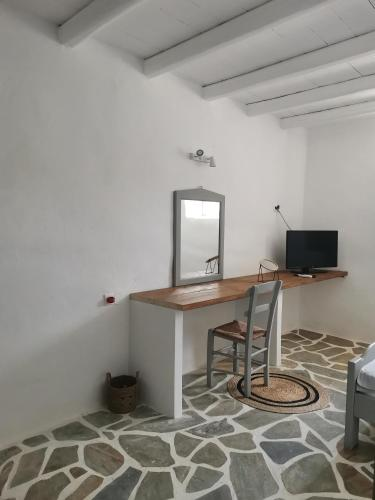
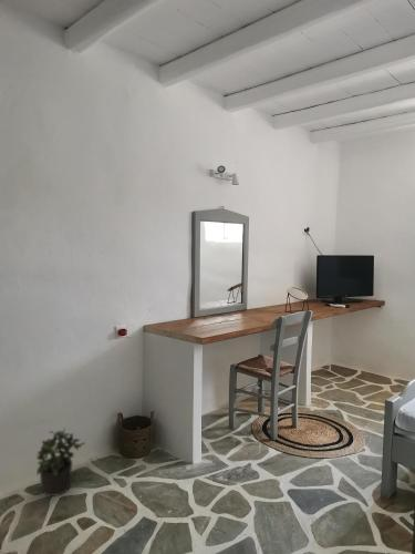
+ potted plant (59, 459)
